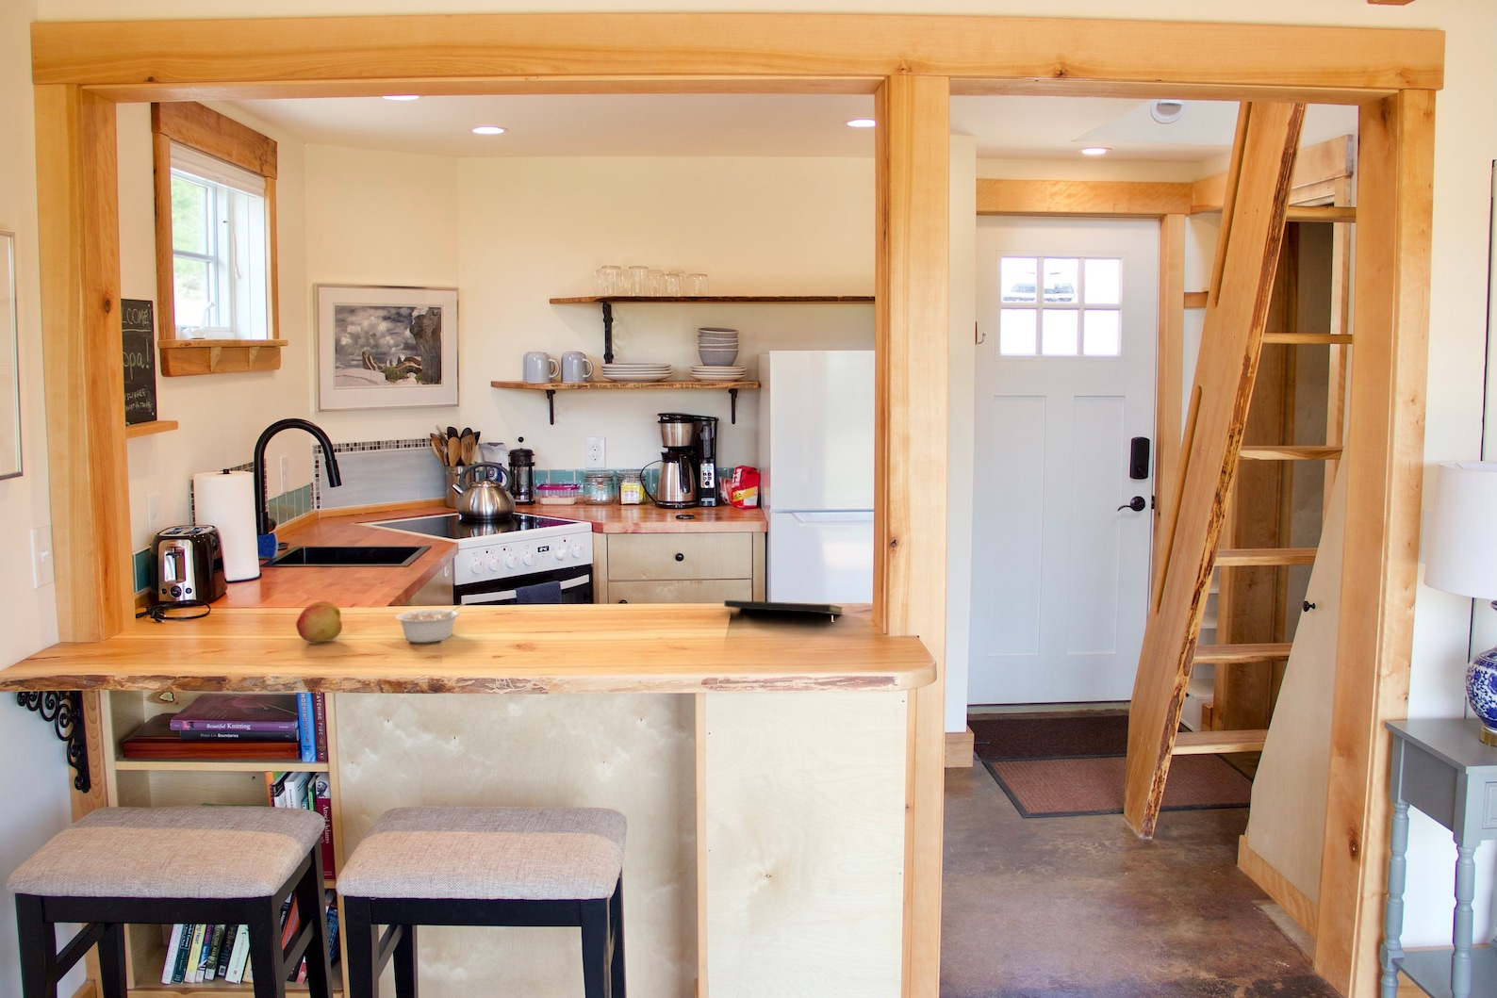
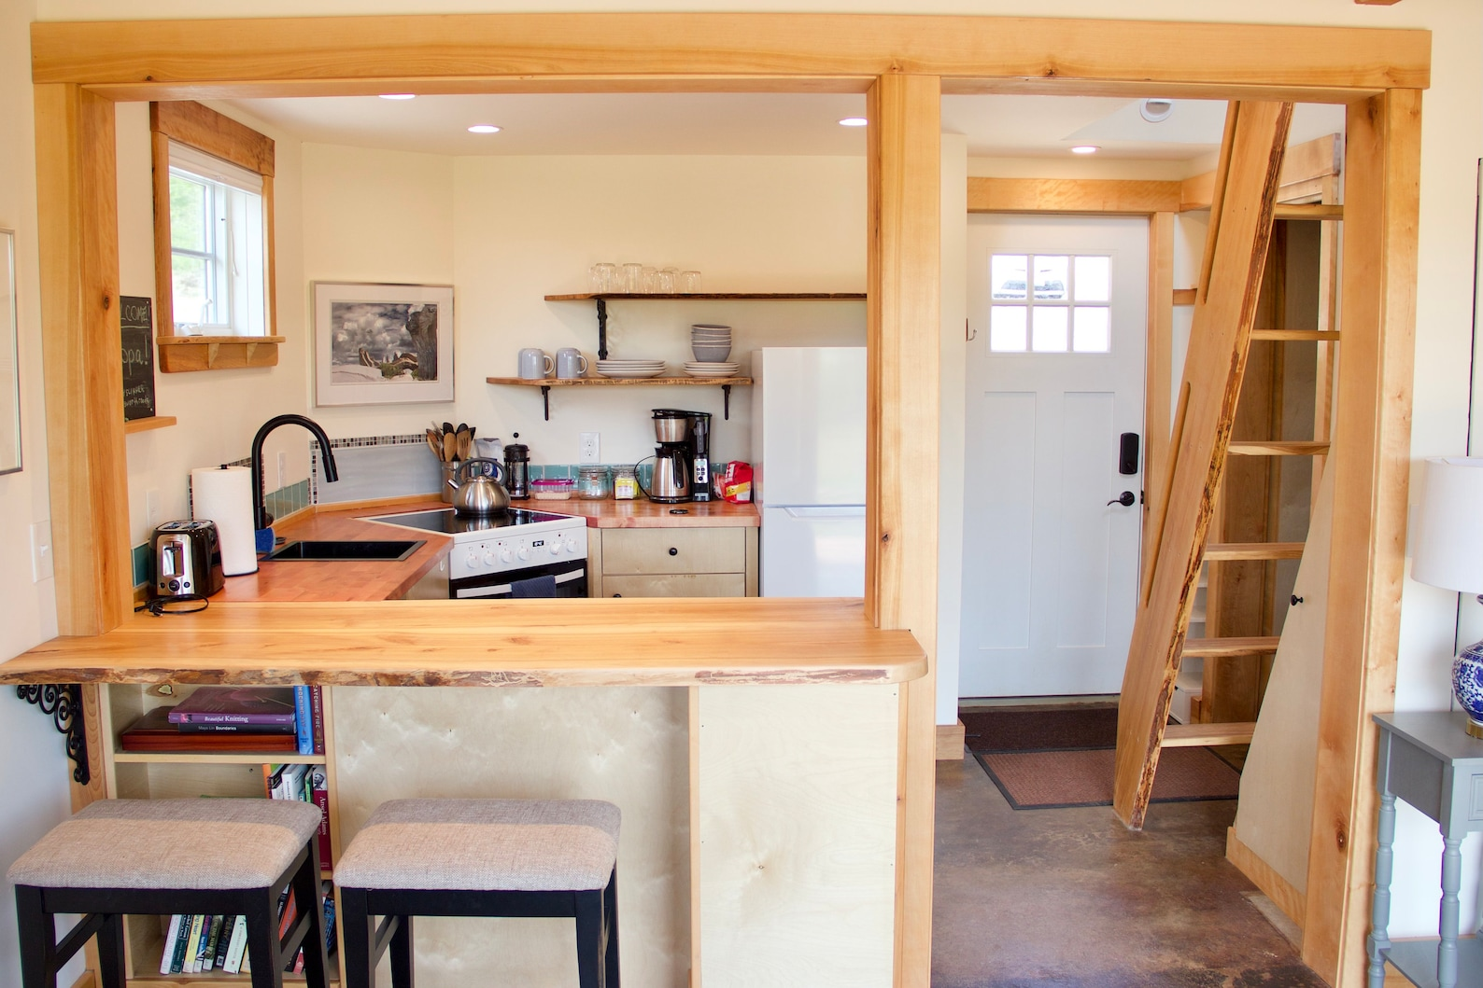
- notepad (784, 607)
- legume (429, 623)
- fruit (320, 622)
